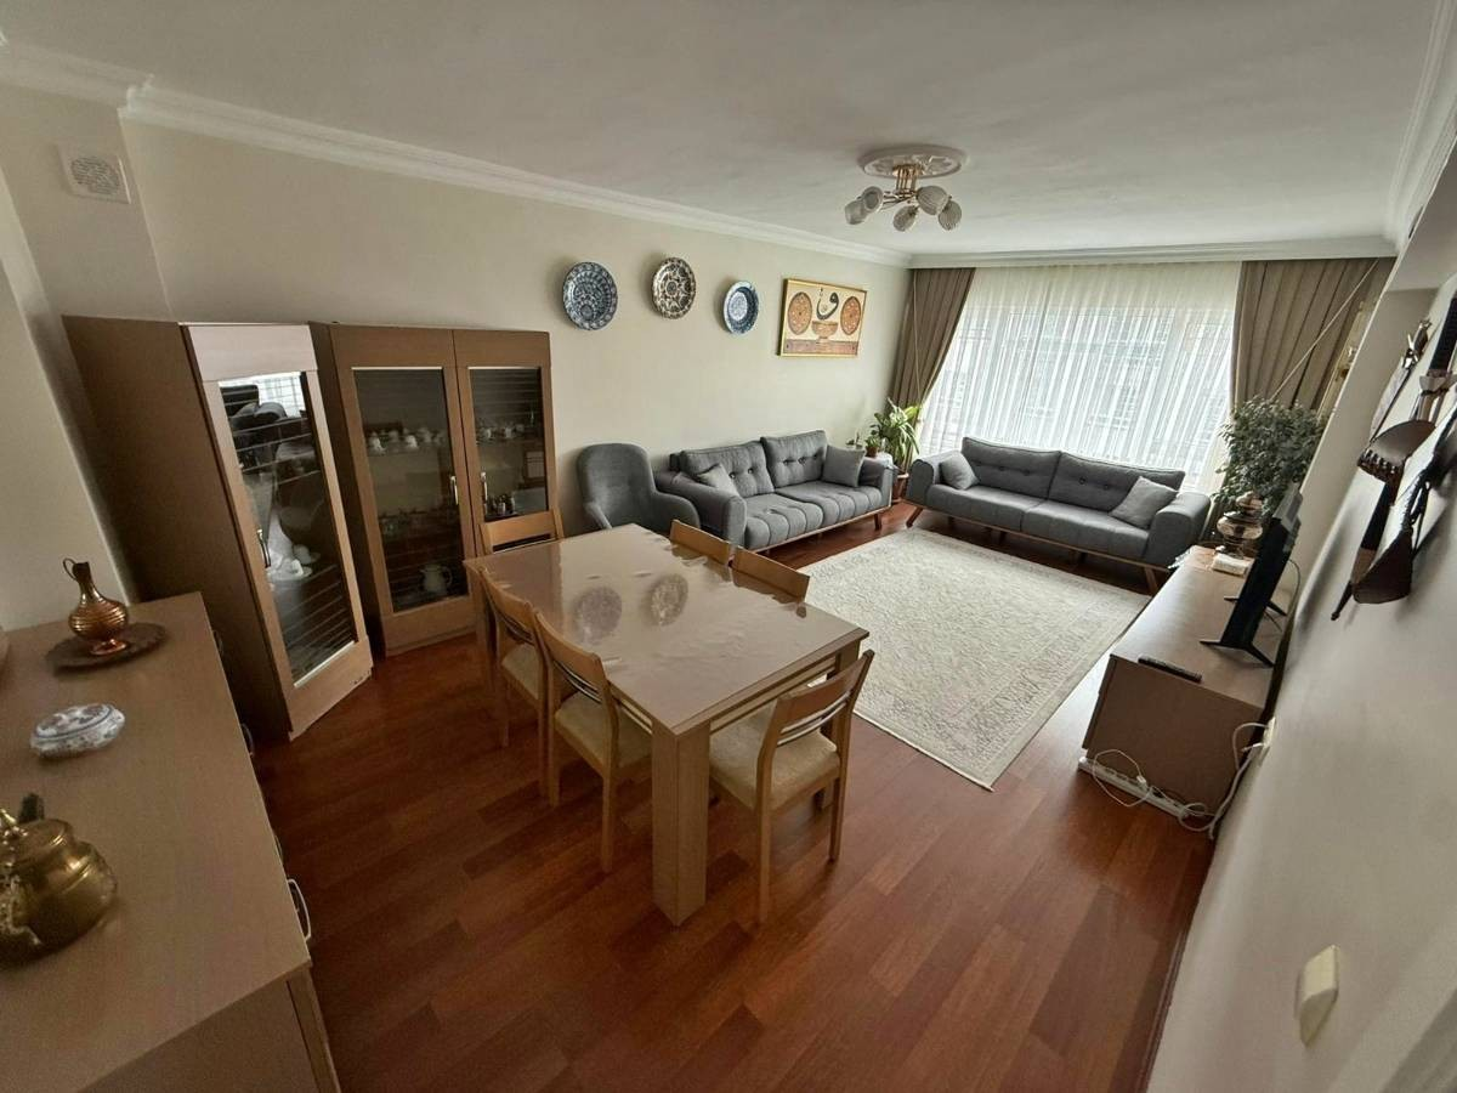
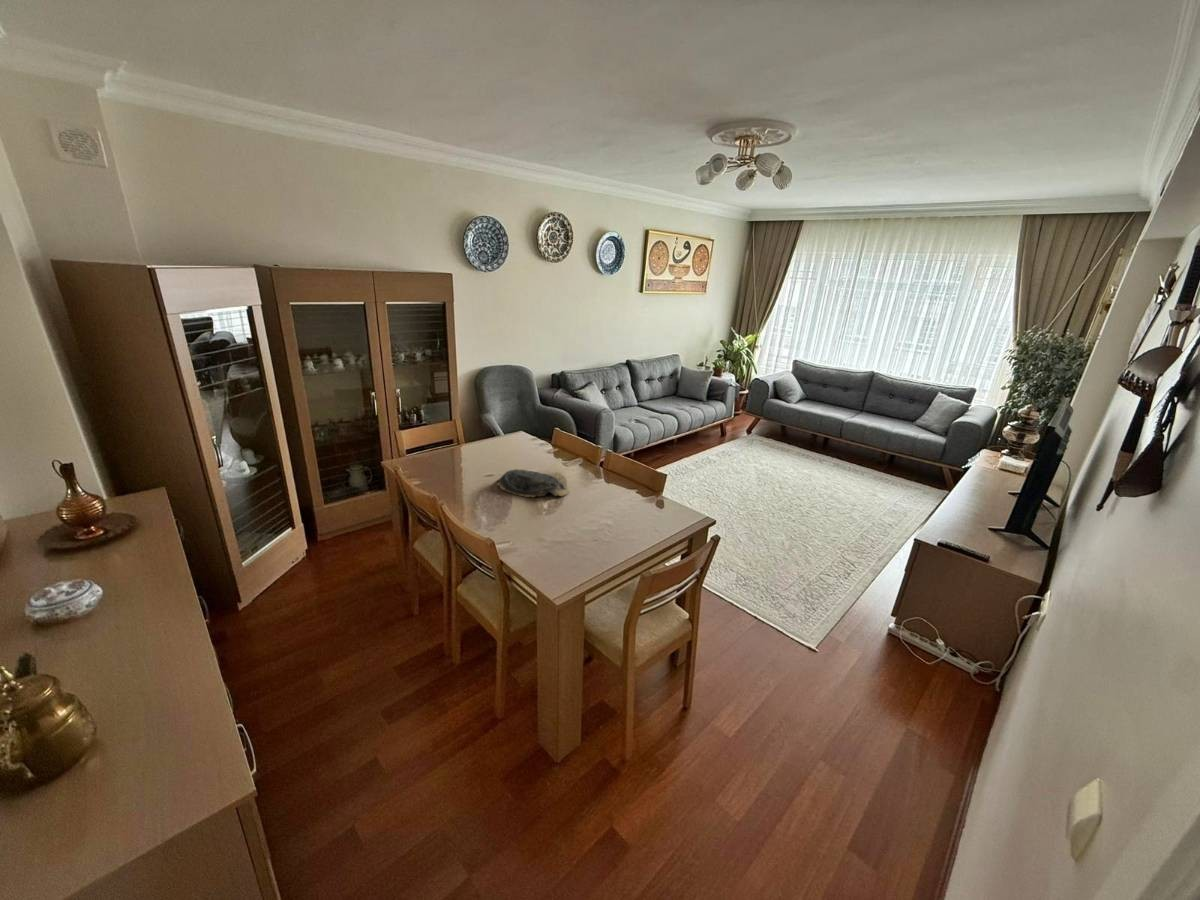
+ decorative bowl (531, 481)
